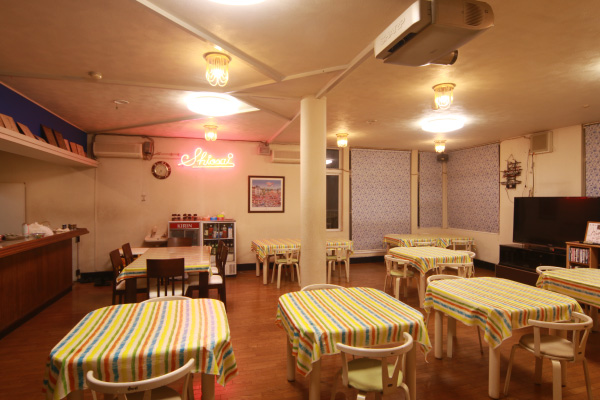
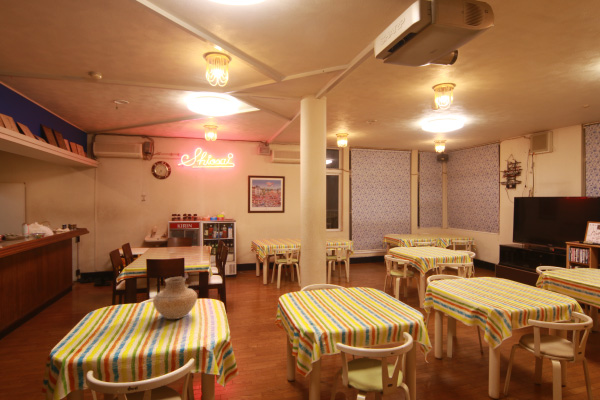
+ vase (175, 298)
